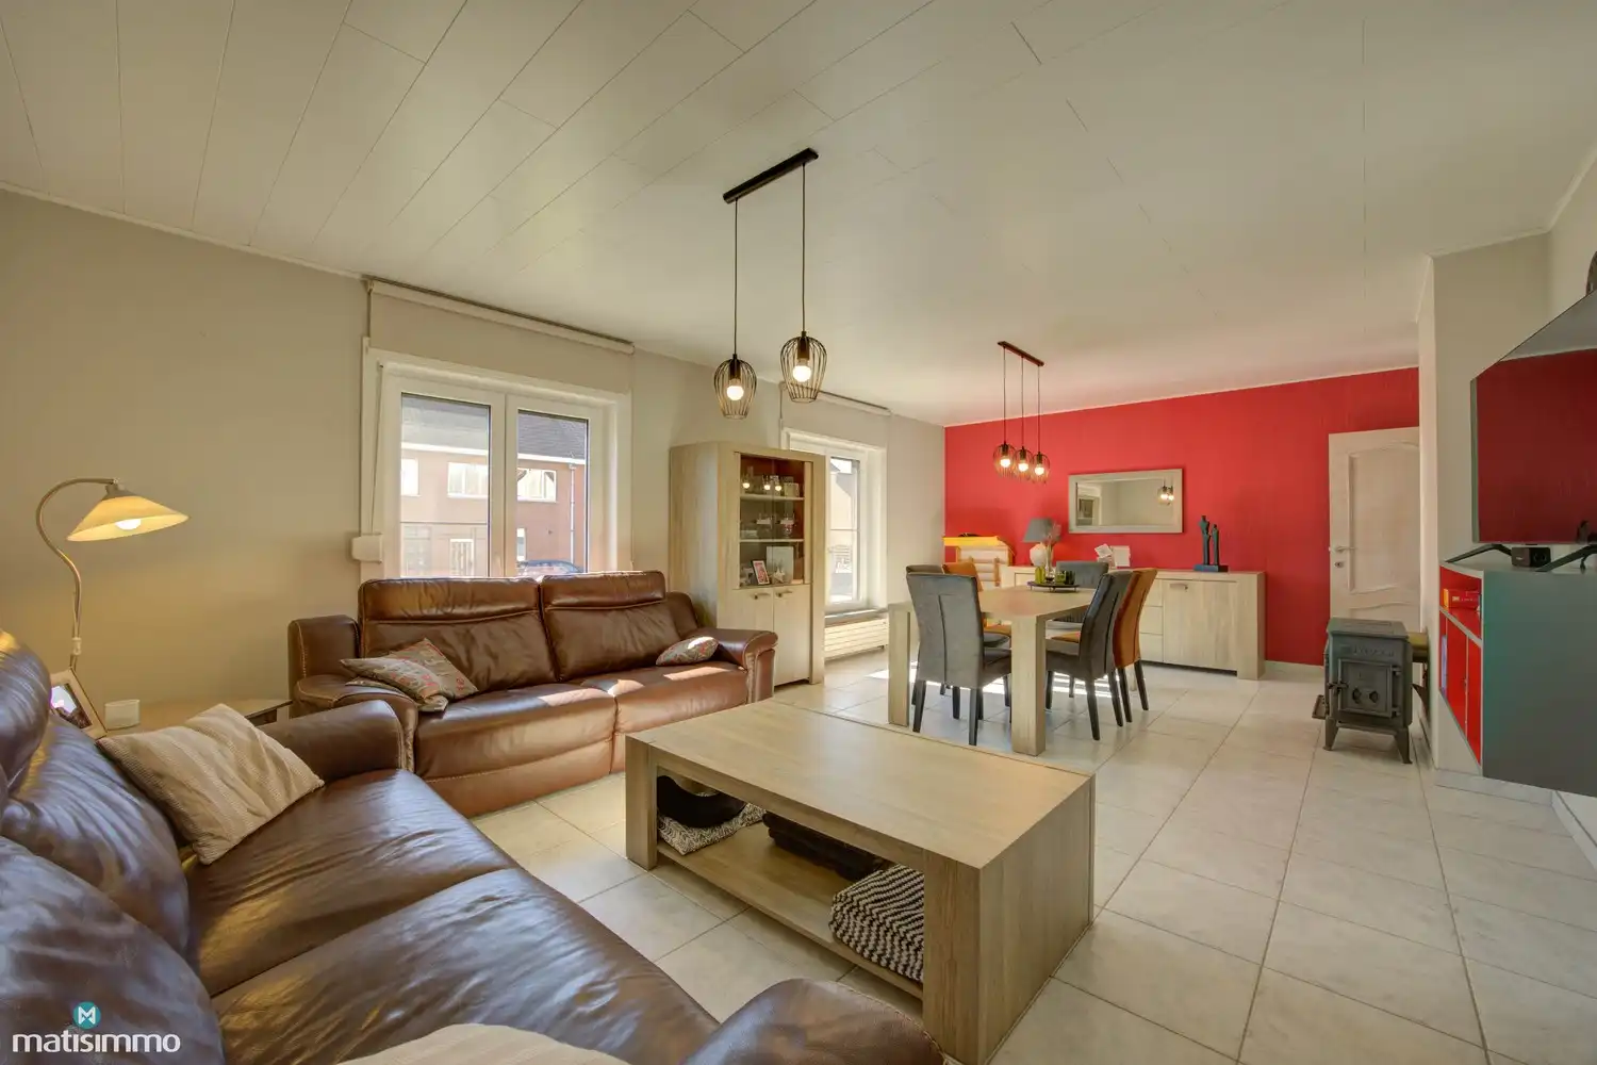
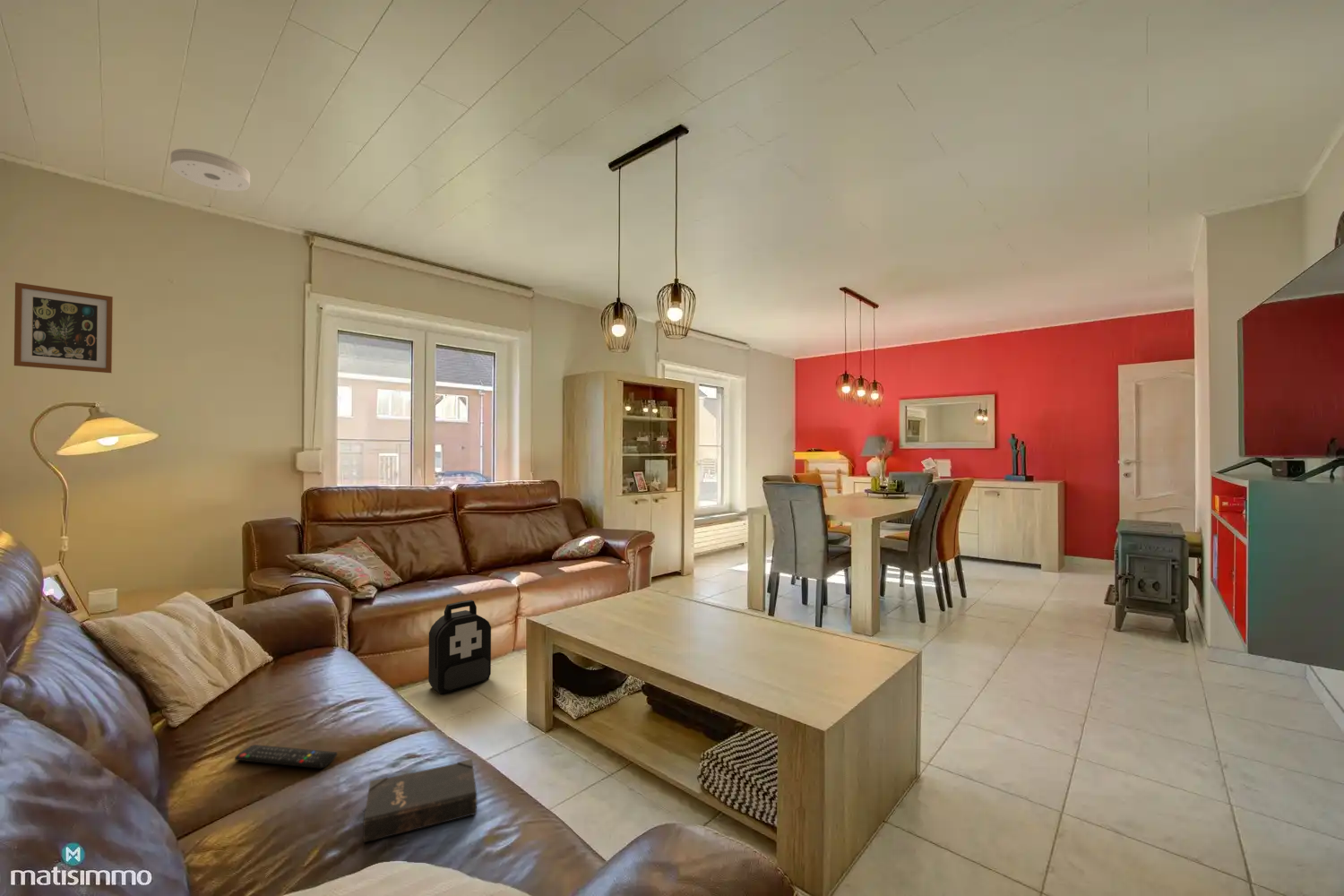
+ remote control (285, 756)
+ backpack (460, 642)
+ smoke detector (211, 170)
+ hardback book (422, 797)
+ wall art (65, 330)
